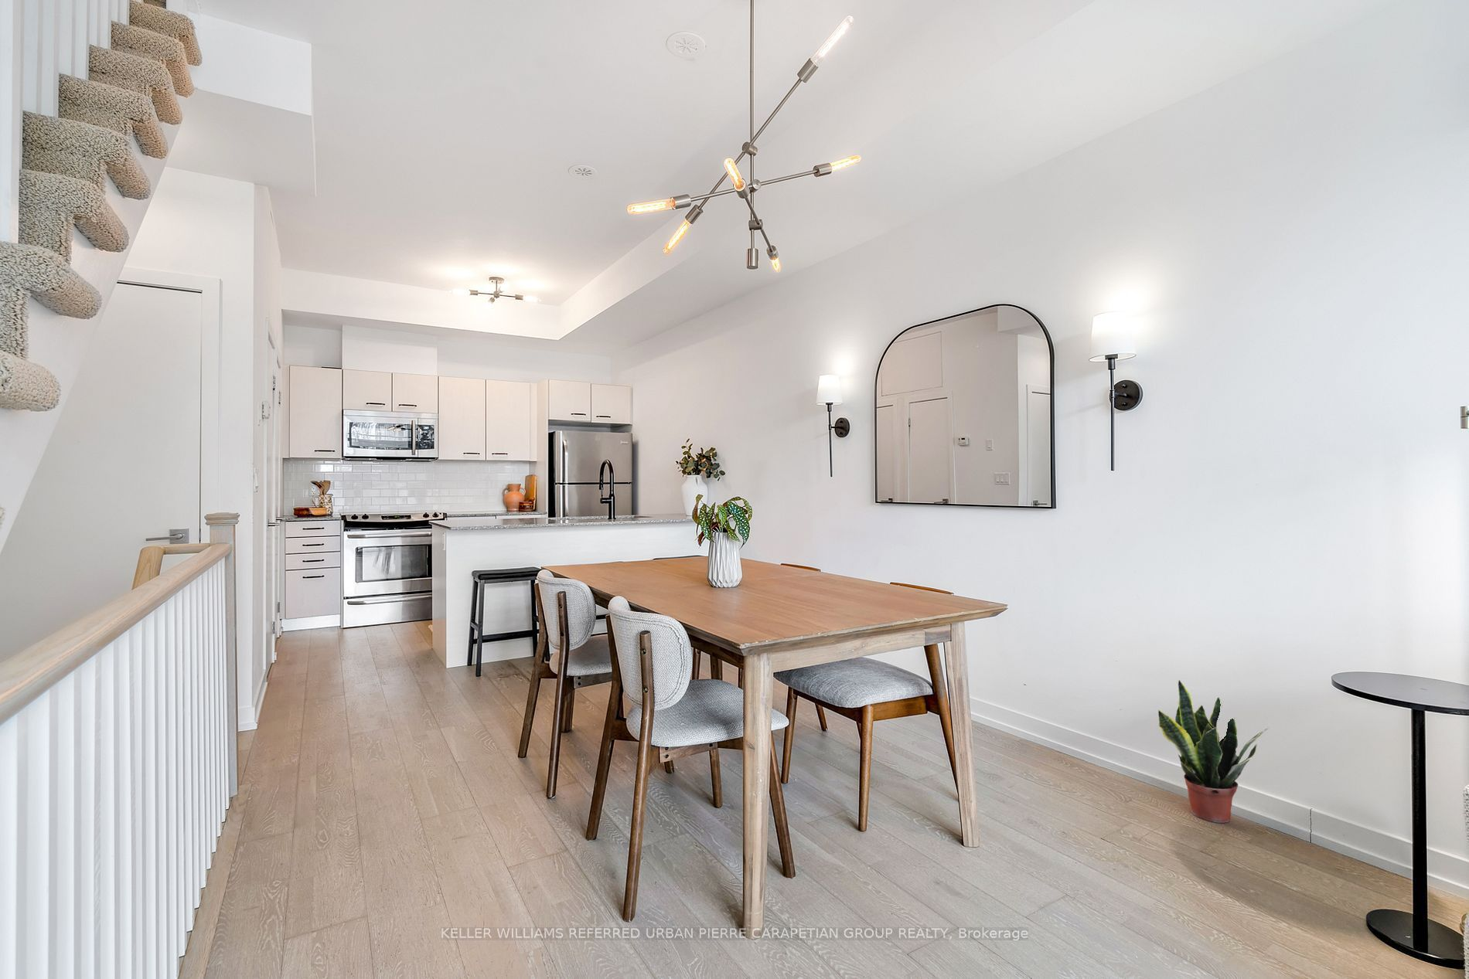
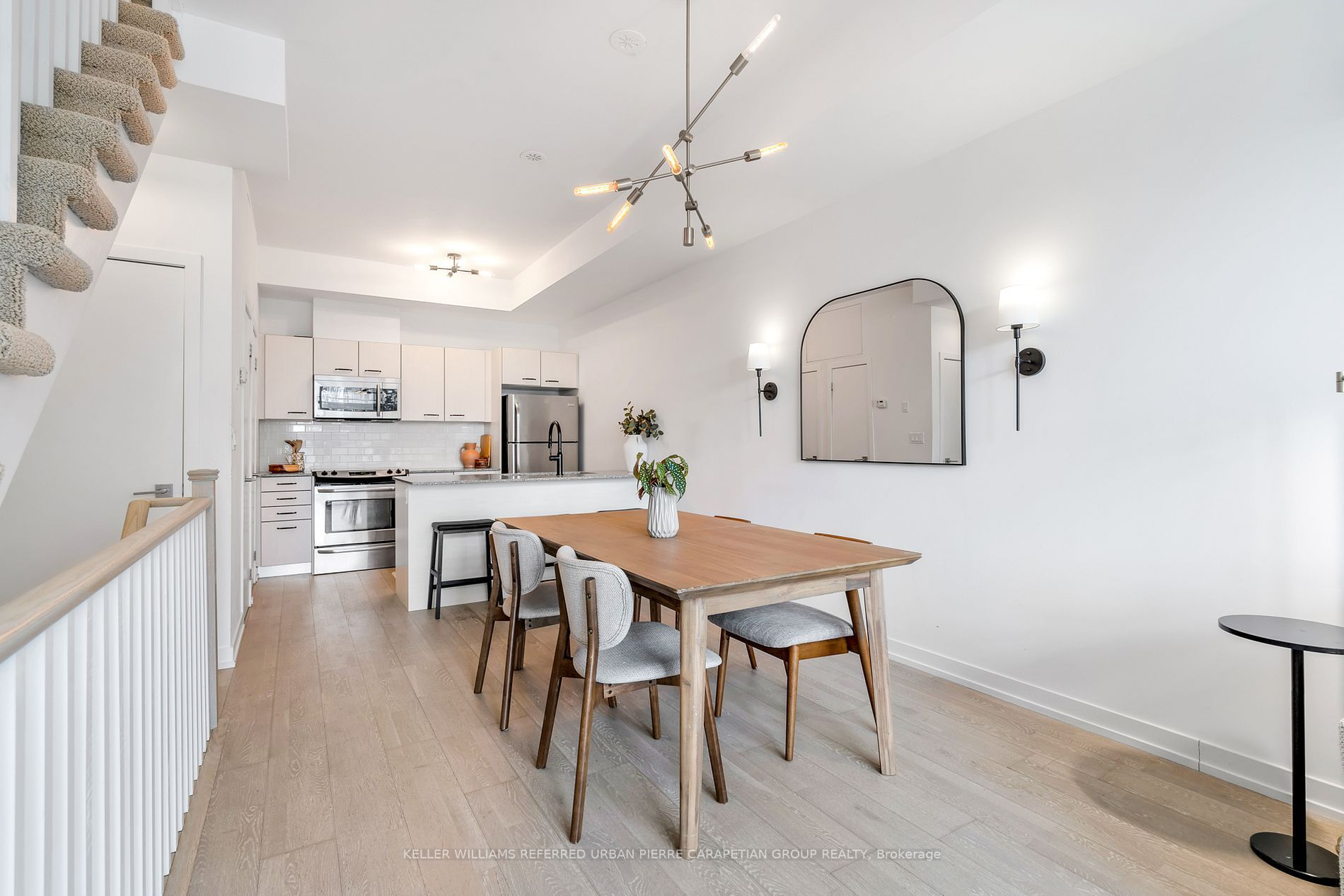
- potted plant (1207, 752)
